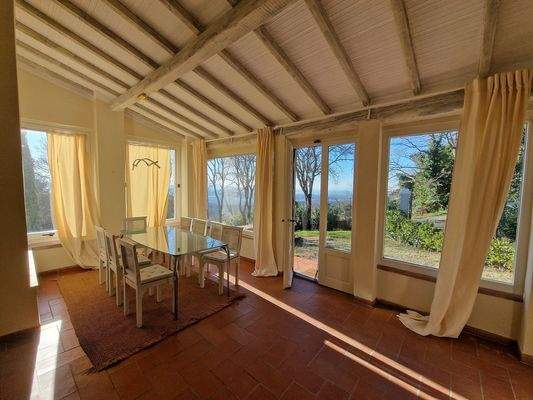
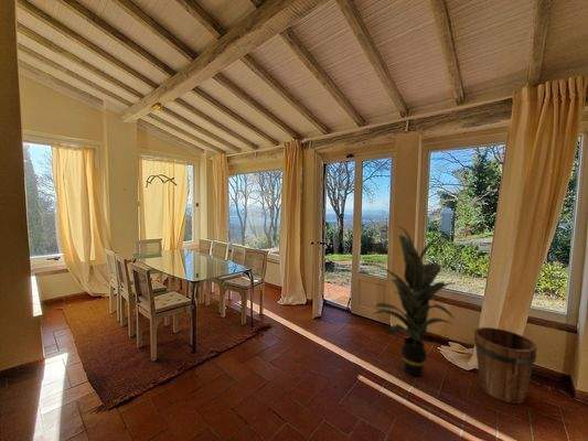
+ bucket (502, 364)
+ indoor plant (410, 297)
